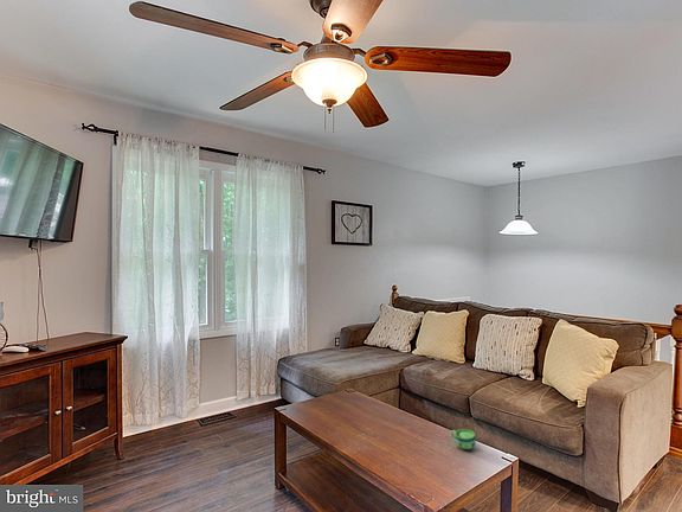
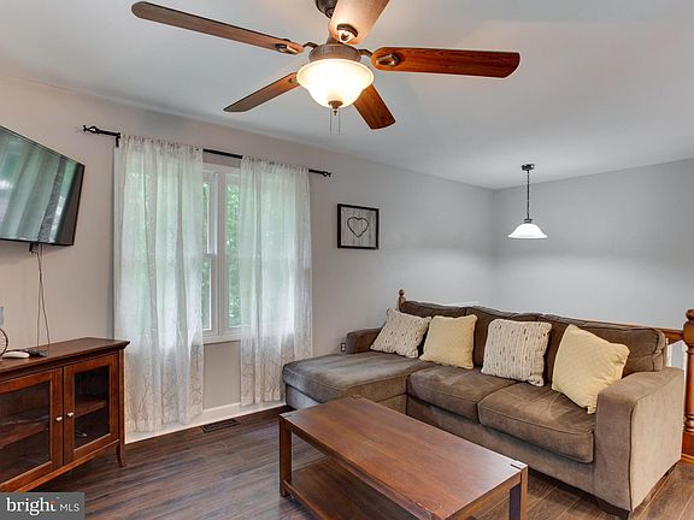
- cup (462, 439)
